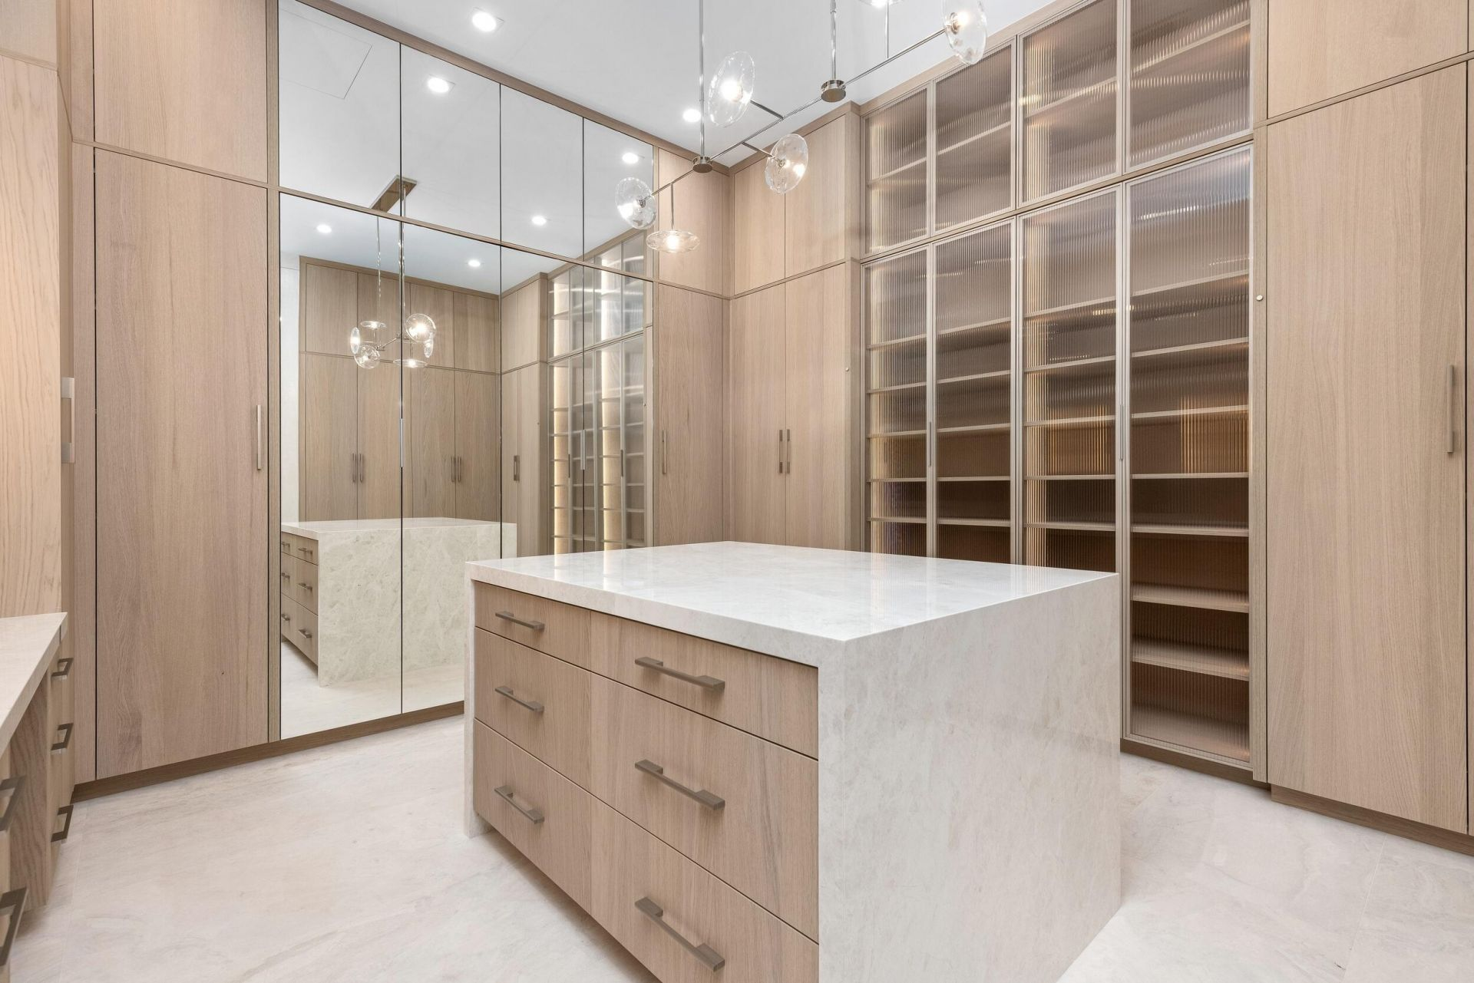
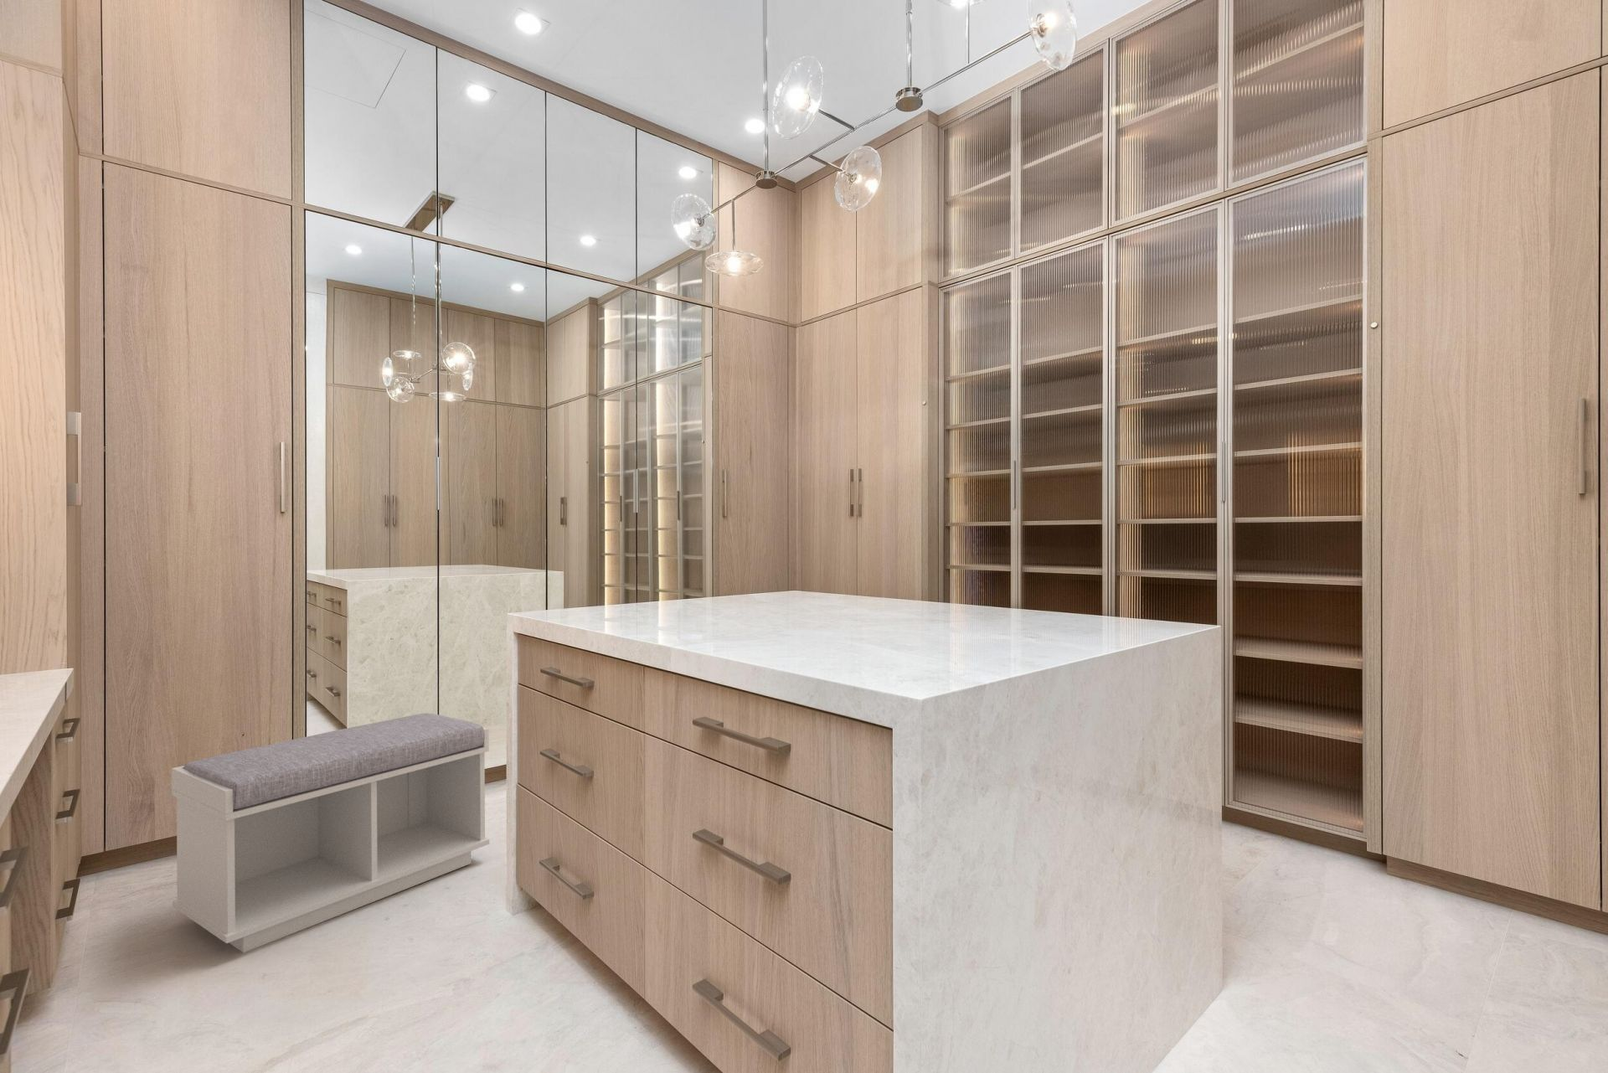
+ bench (345, 813)
